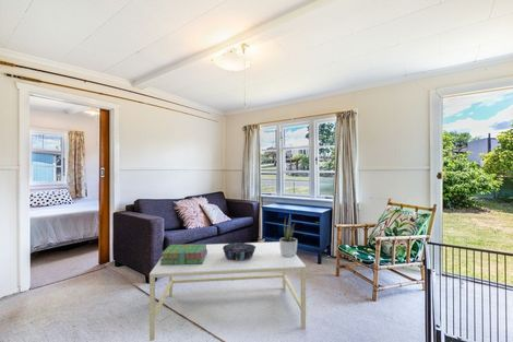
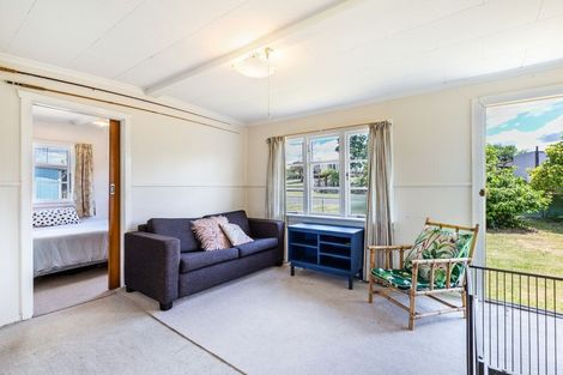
- stack of books (184, 252)
- coffee table (229, 280)
- potted plant (288, 234)
- decorative bowl (239, 251)
